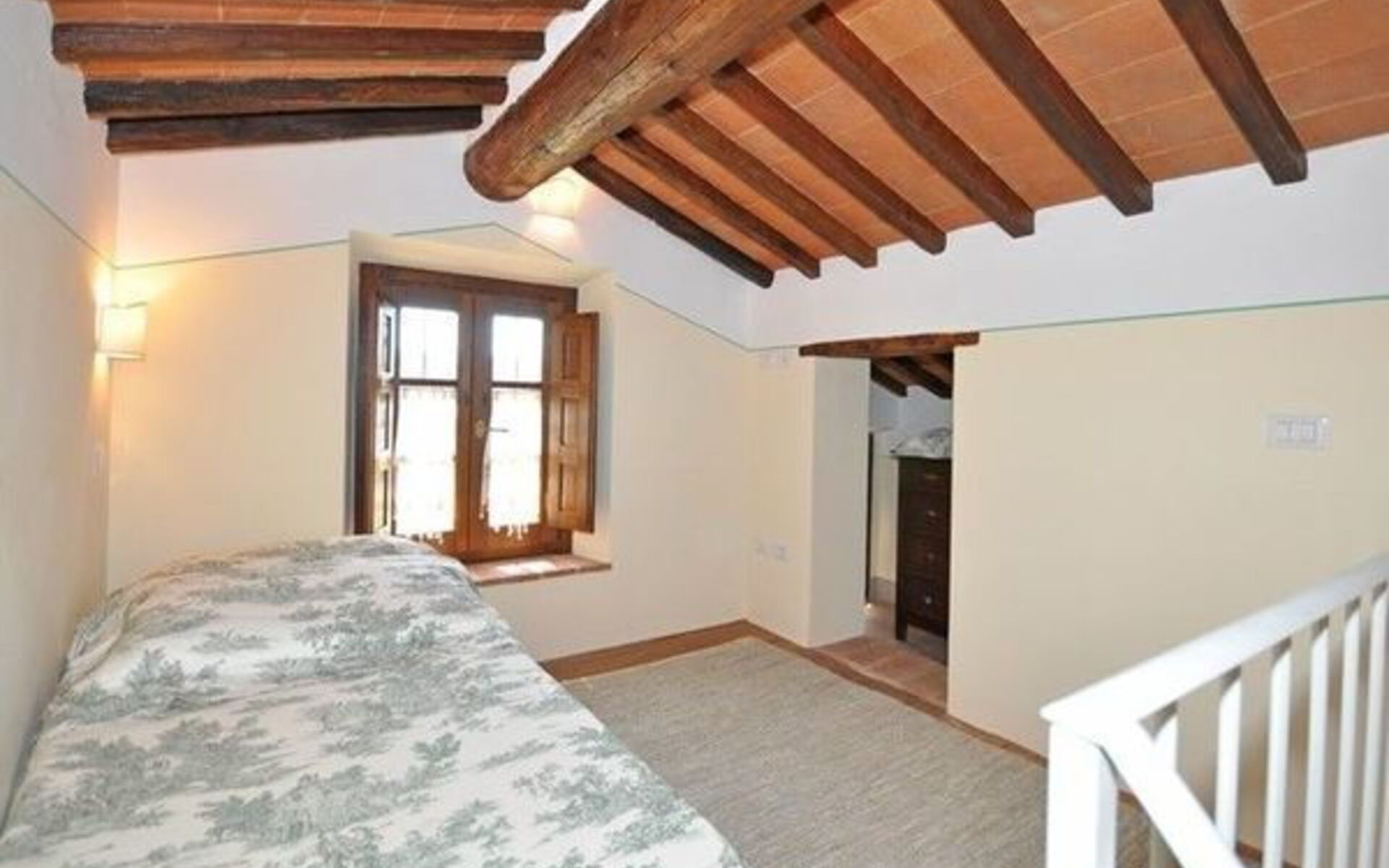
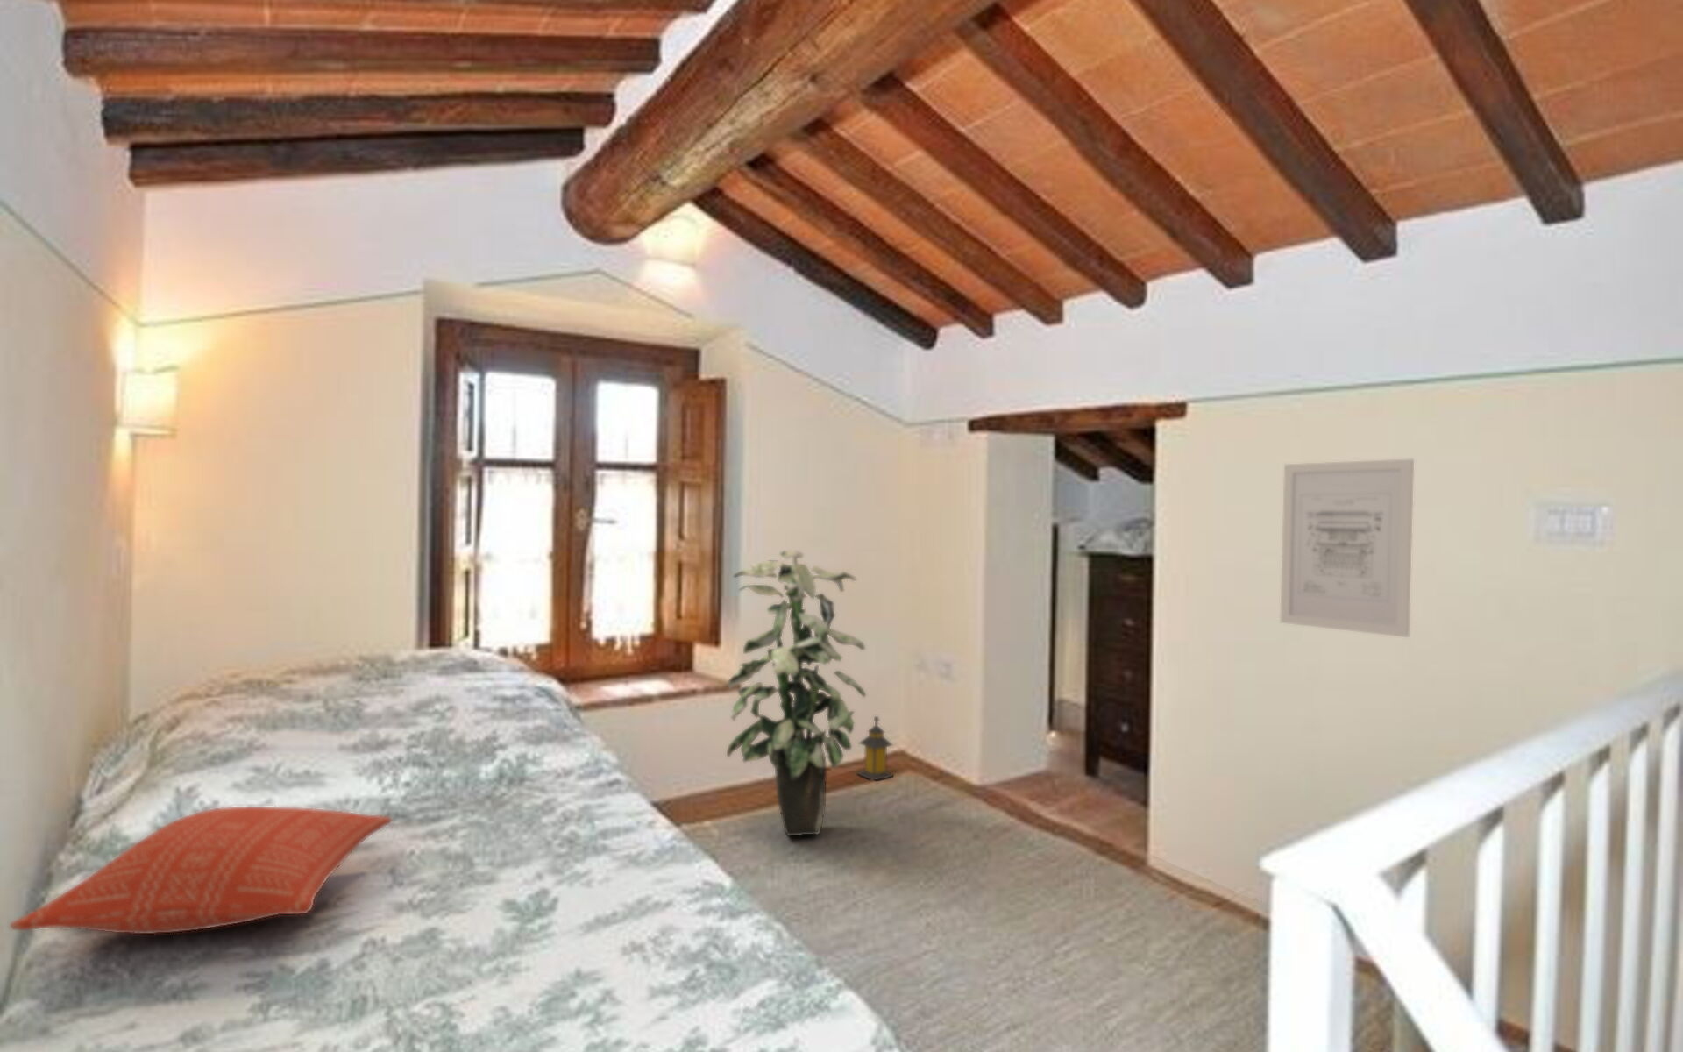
+ pillow (233, 863)
+ indoor plant (792, 690)
+ wall art (1343, 545)
+ lantern (876, 745)
